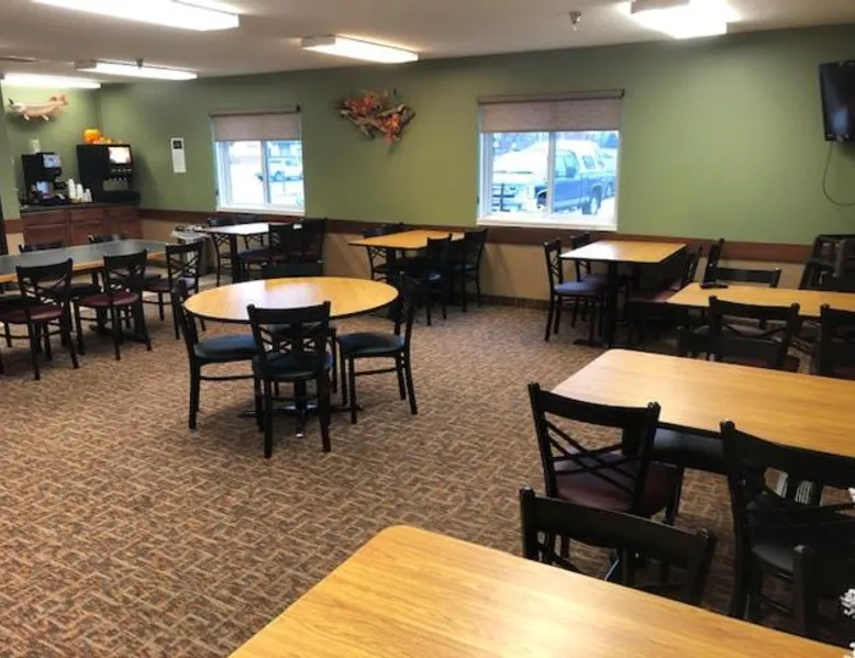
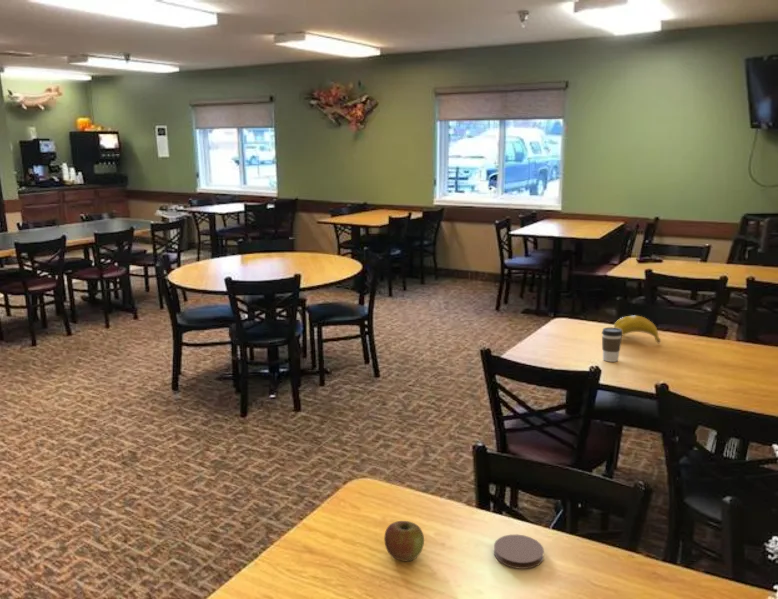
+ banana (636, 328)
+ coaster (518, 551)
+ coffee cup (611, 344)
+ apple (404, 538)
